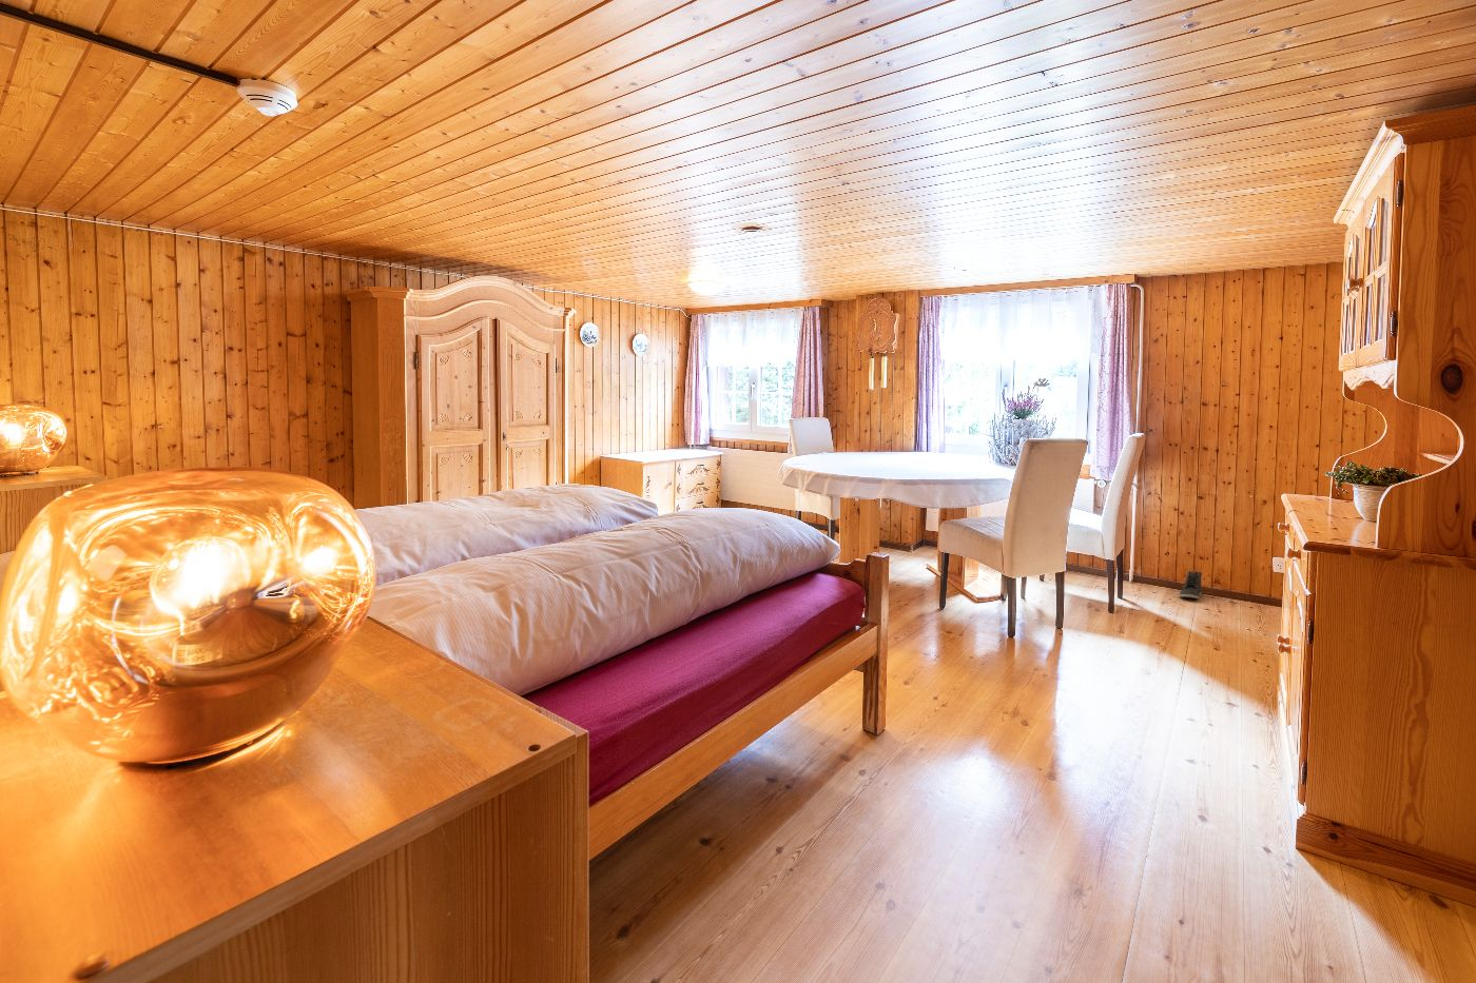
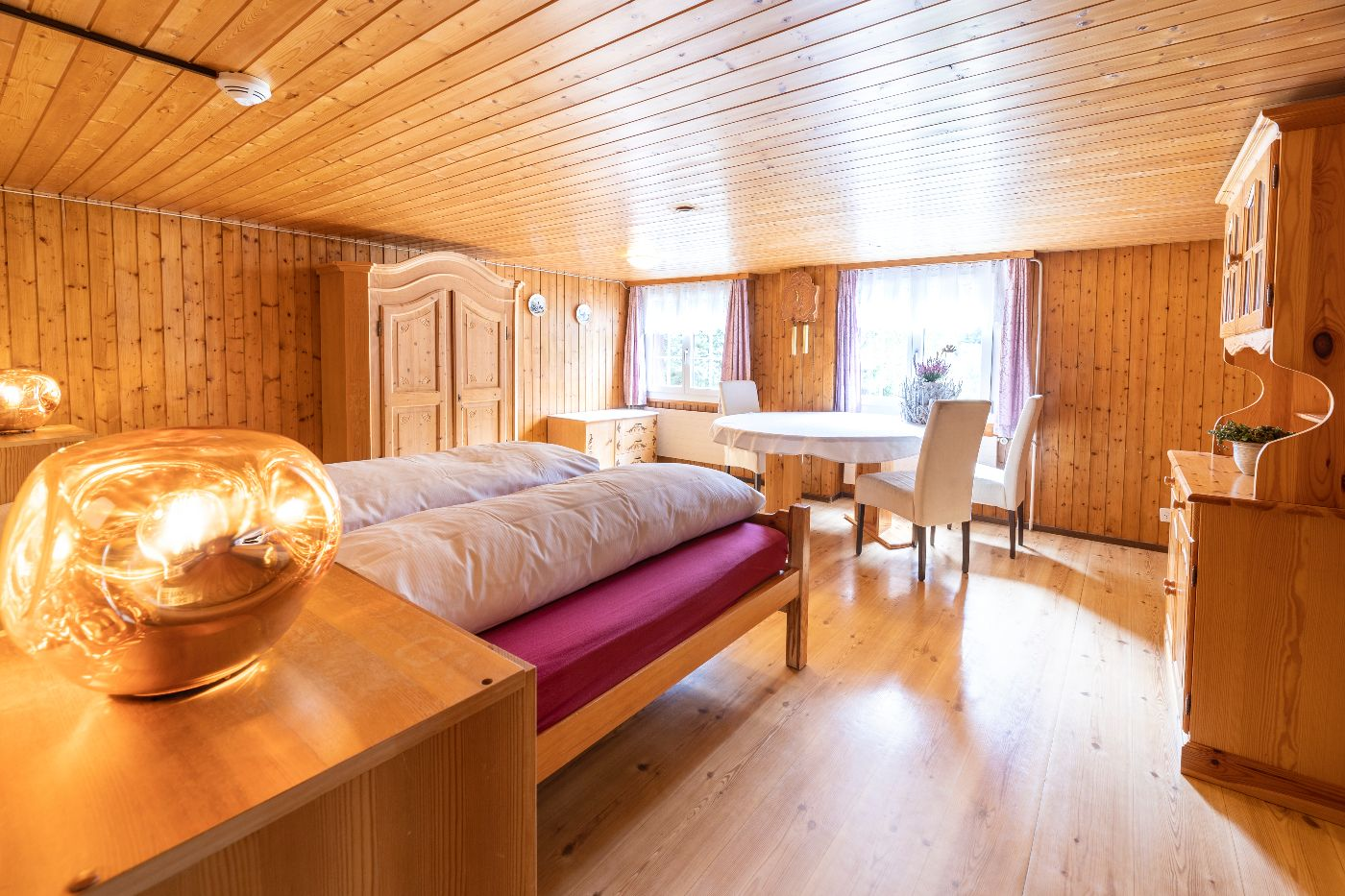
- sneaker (1191, 584)
